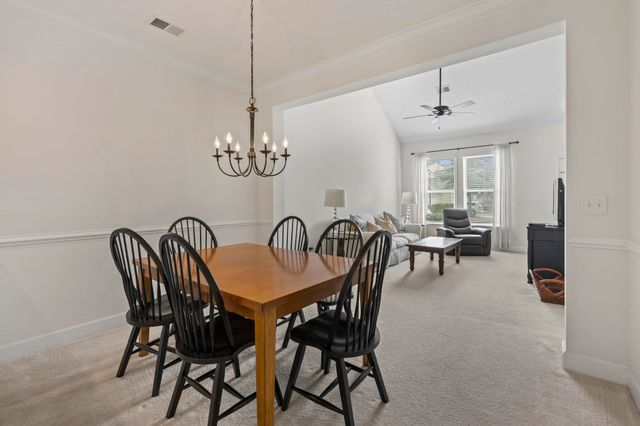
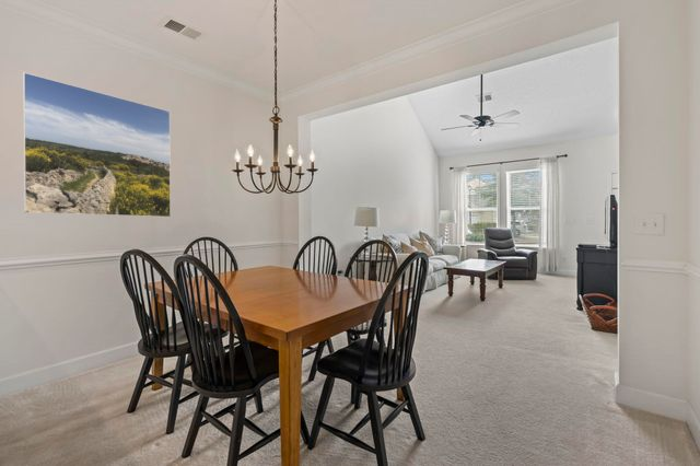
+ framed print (106, 154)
